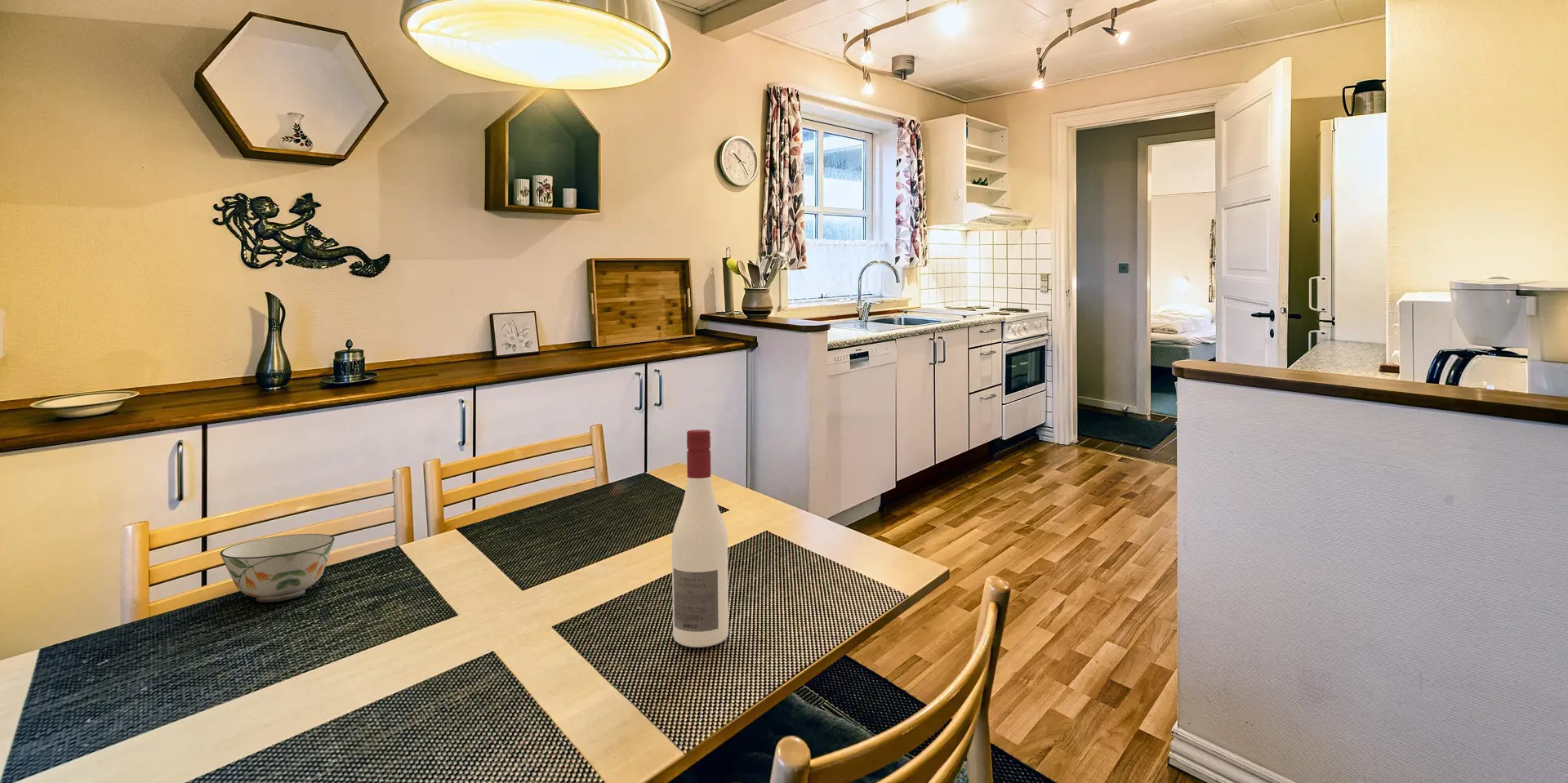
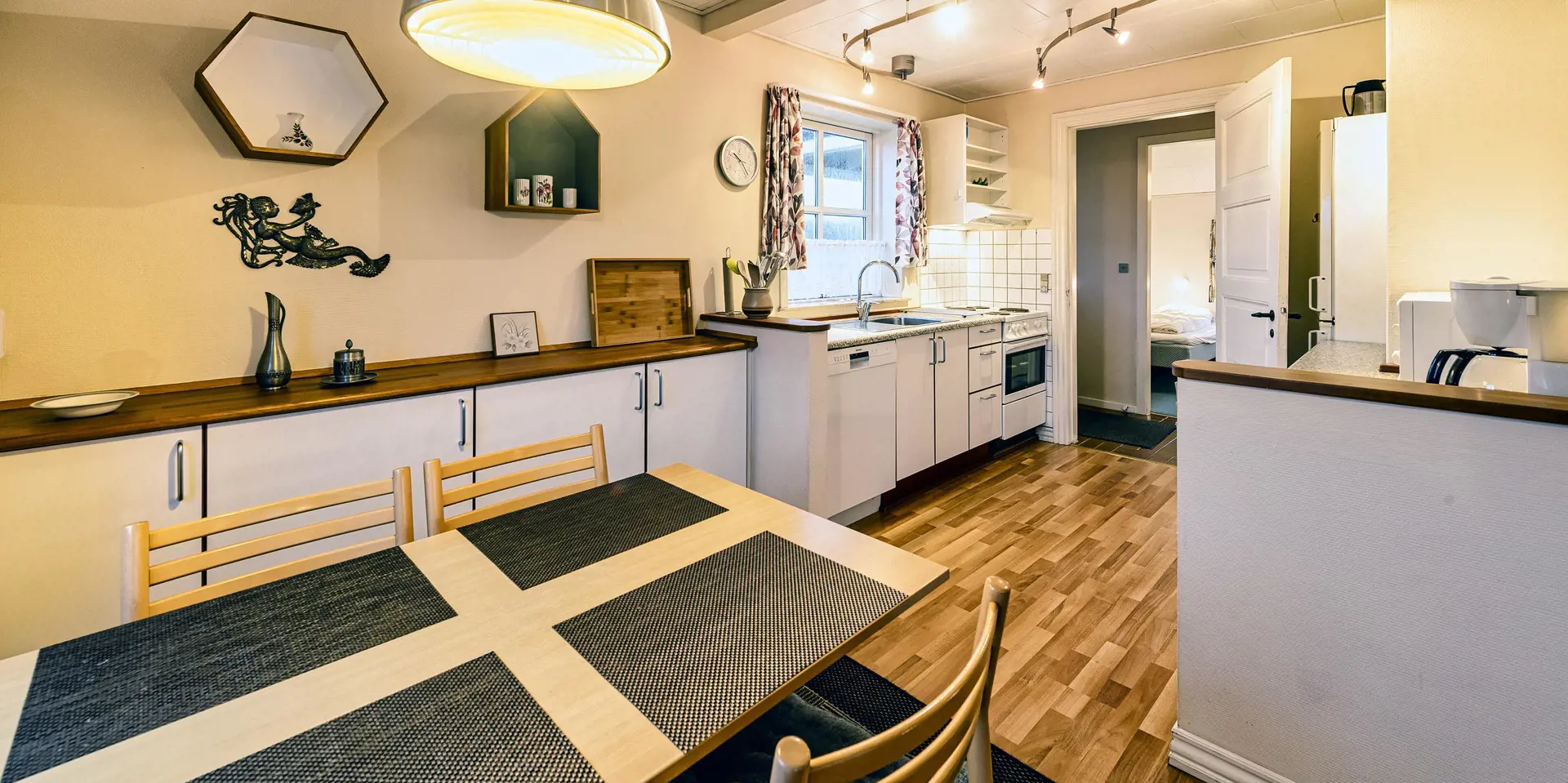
- alcohol (699, 534)
- soup bowl (280, 570)
